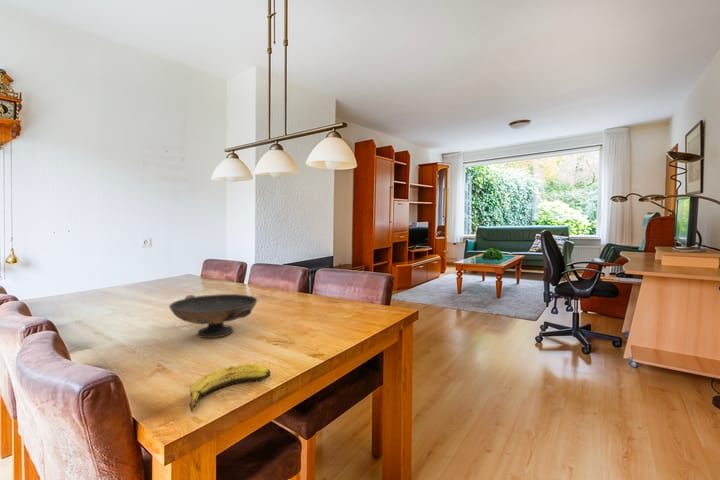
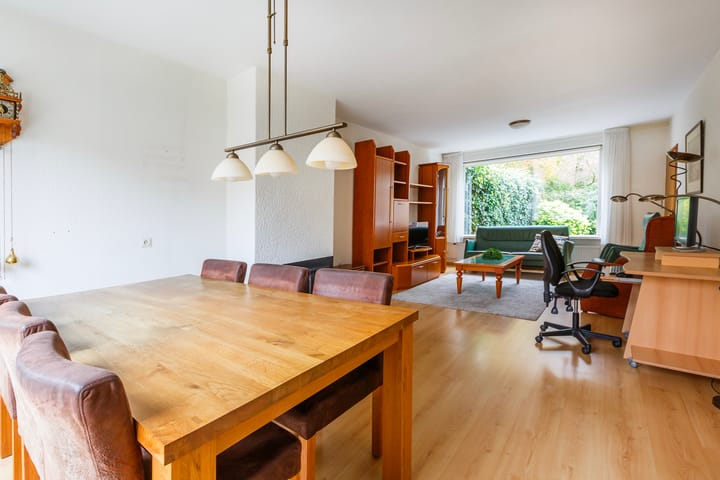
- decorative bowl (215, 317)
- banana (224, 381)
